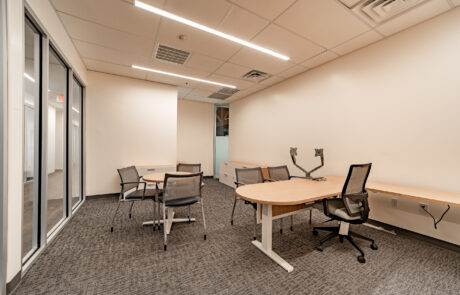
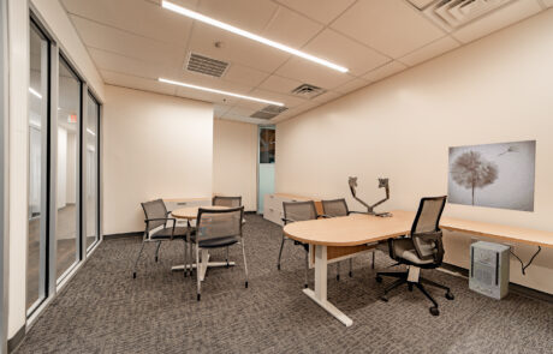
+ wall art (486, 175)
+ air purifier (489, 268)
